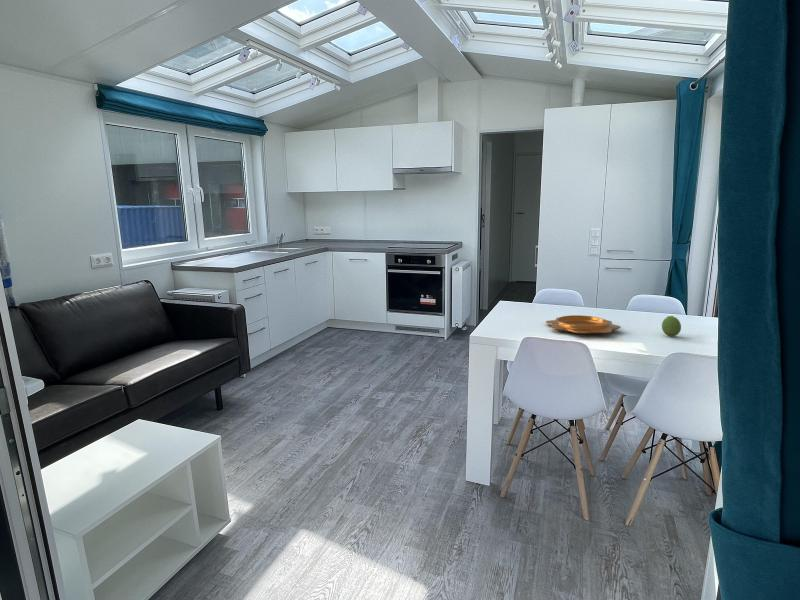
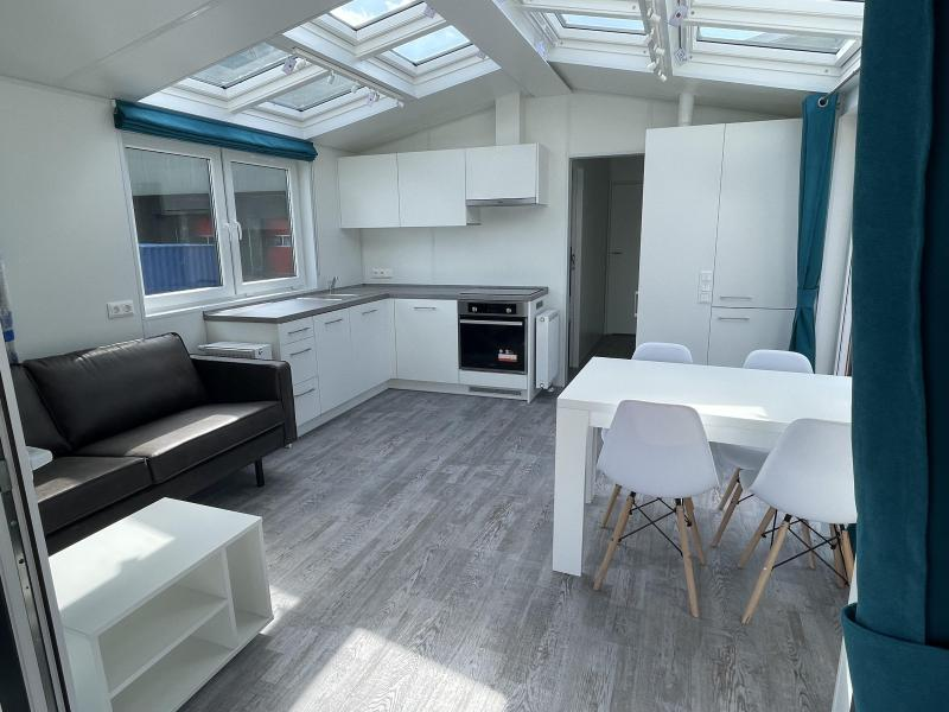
- decorative bowl (581, 324)
- fruit (671, 326)
